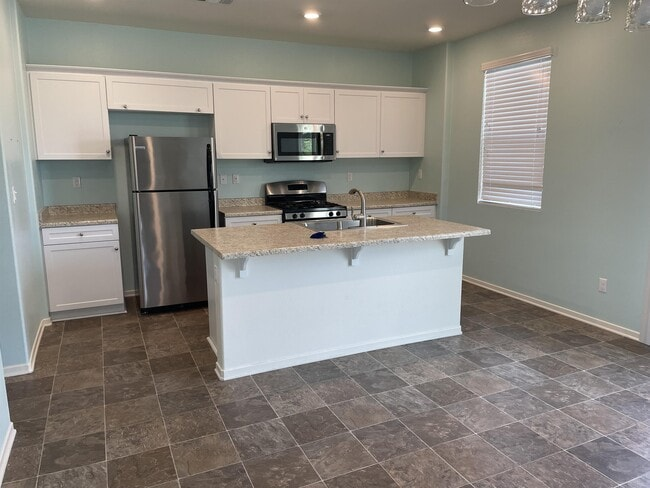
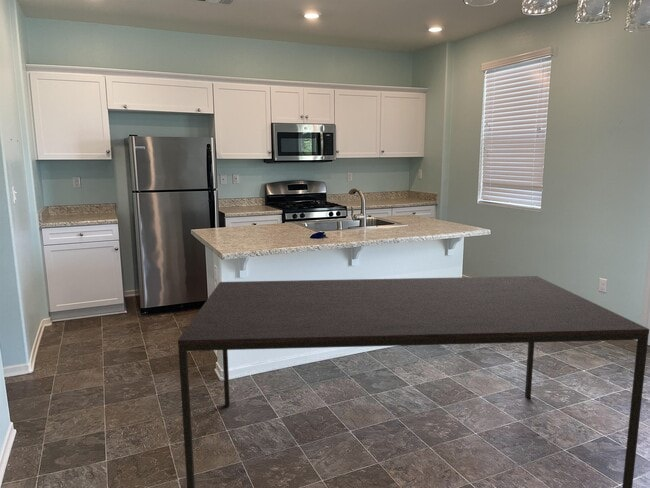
+ dining table (394, 345)
